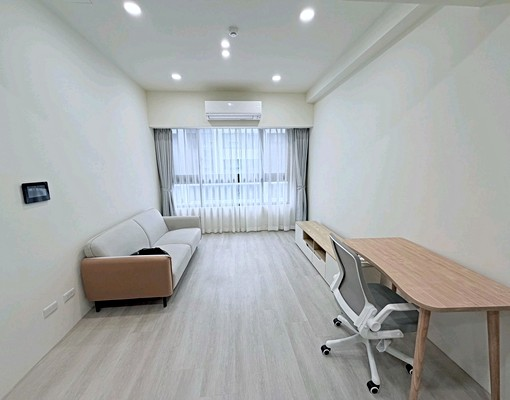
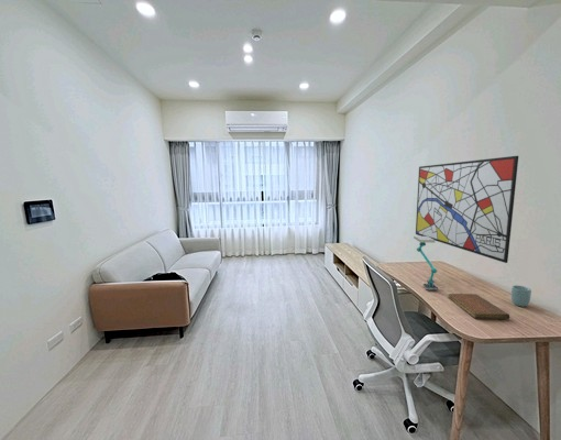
+ notebook (475, 305)
+ wall art (453, 205)
+ cup (520, 296)
+ desk lamp (426, 260)
